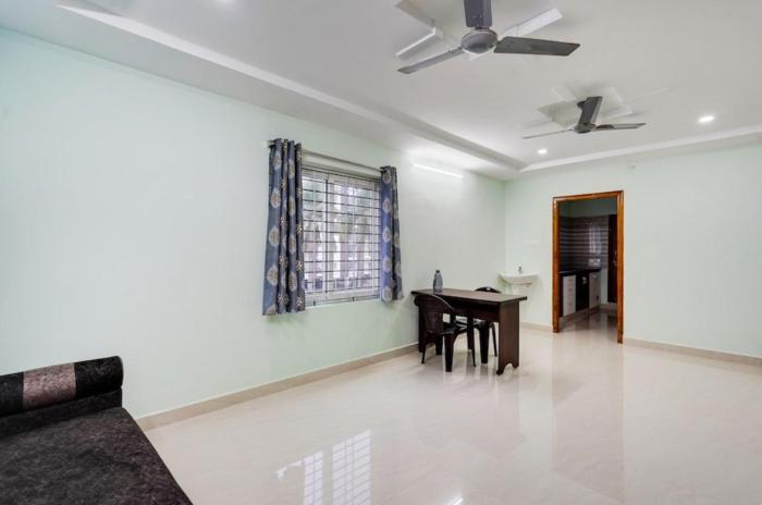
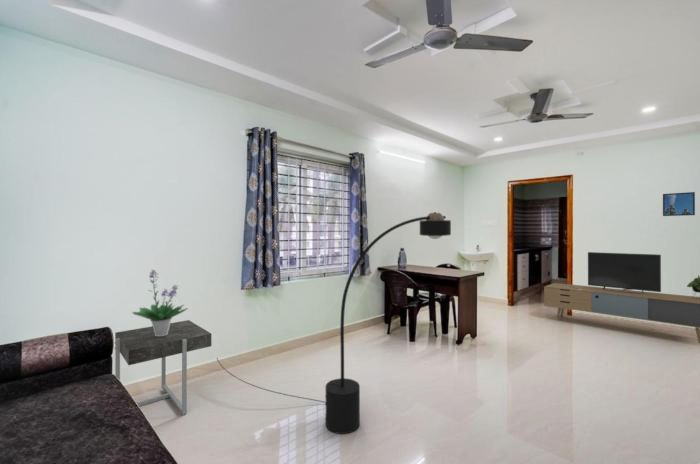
+ potted plant (158, 302)
+ side table (162, 368)
+ floor lamp (342, 299)
+ media console (621, 290)
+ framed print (678, 204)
